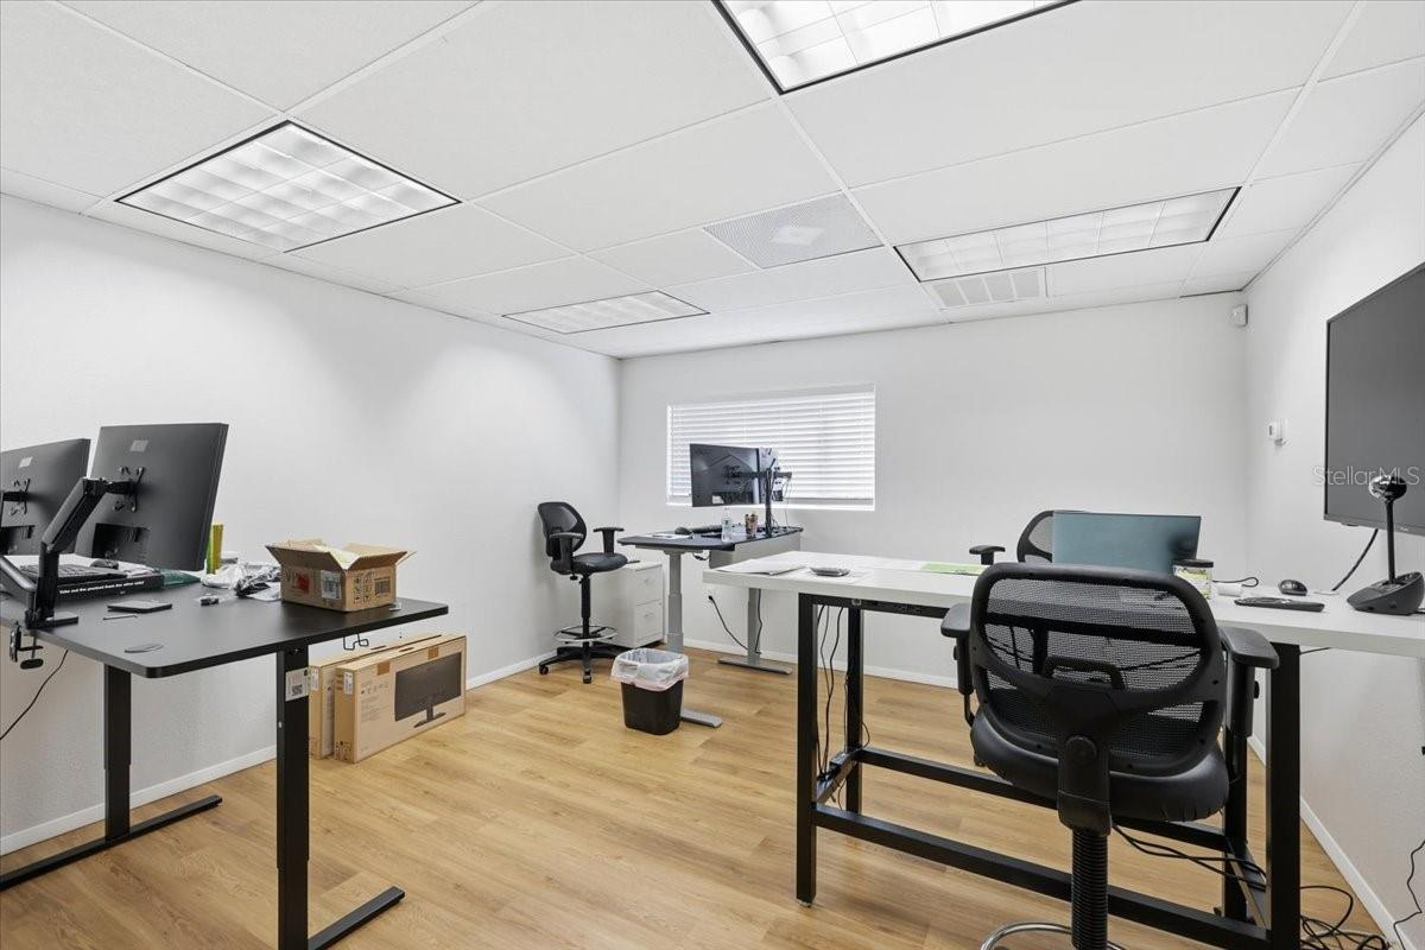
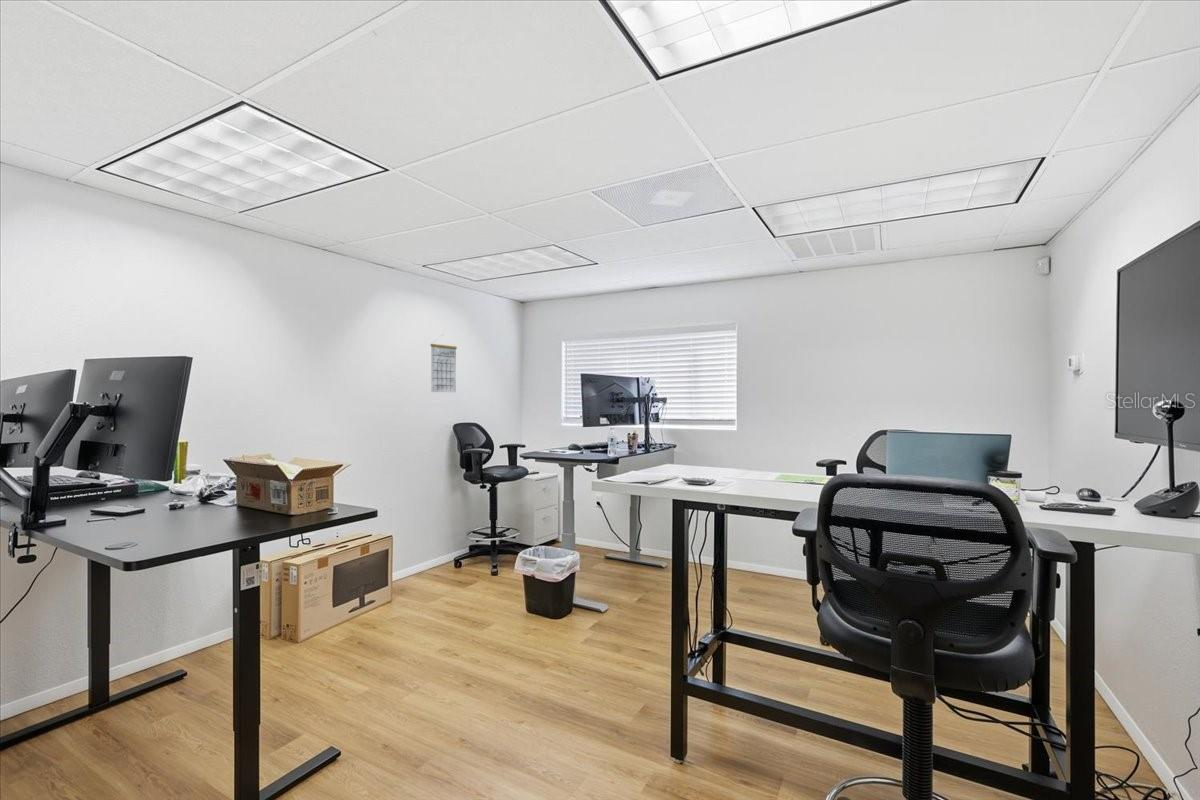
+ calendar (443, 363)
